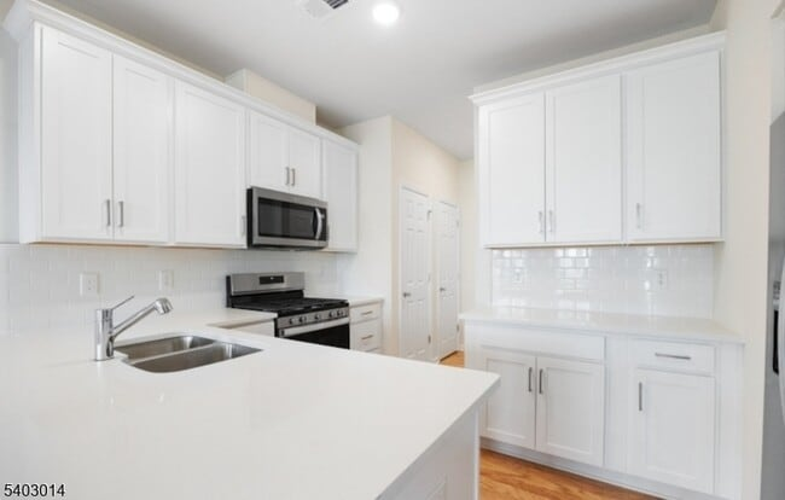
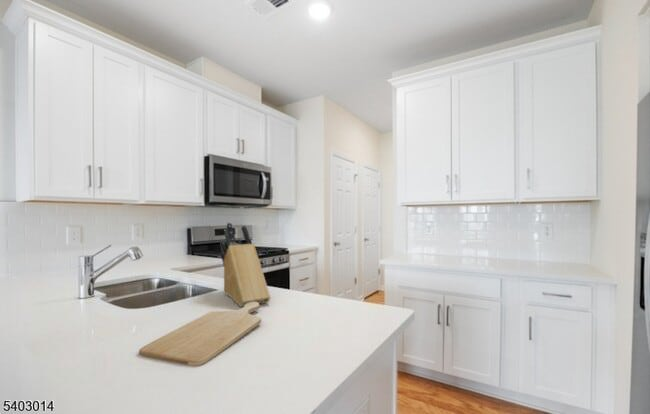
+ knife block (242, 259)
+ chopping board (220, 325)
